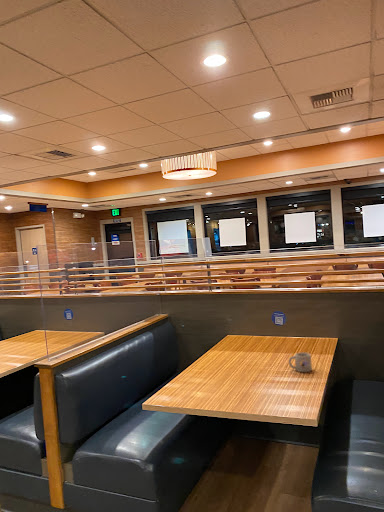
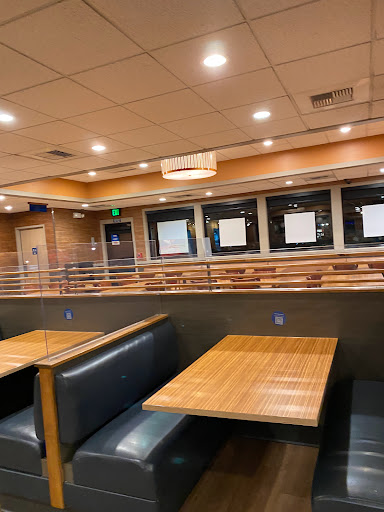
- mug (299, 362)
